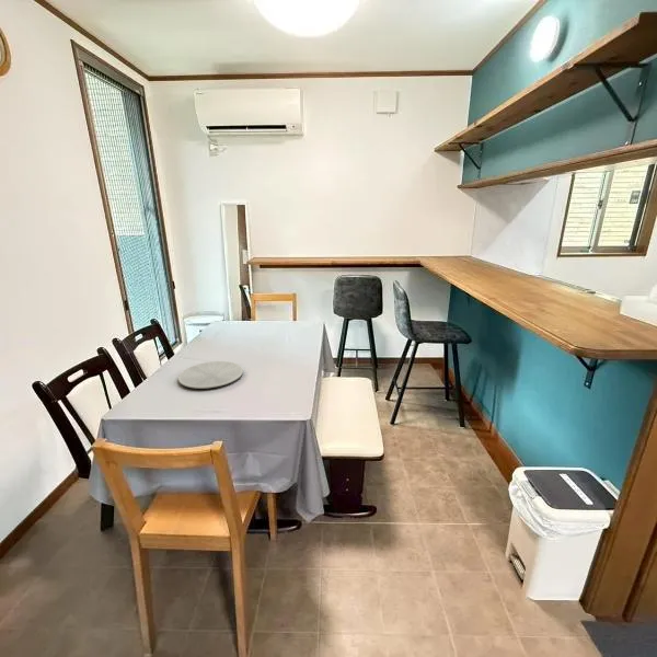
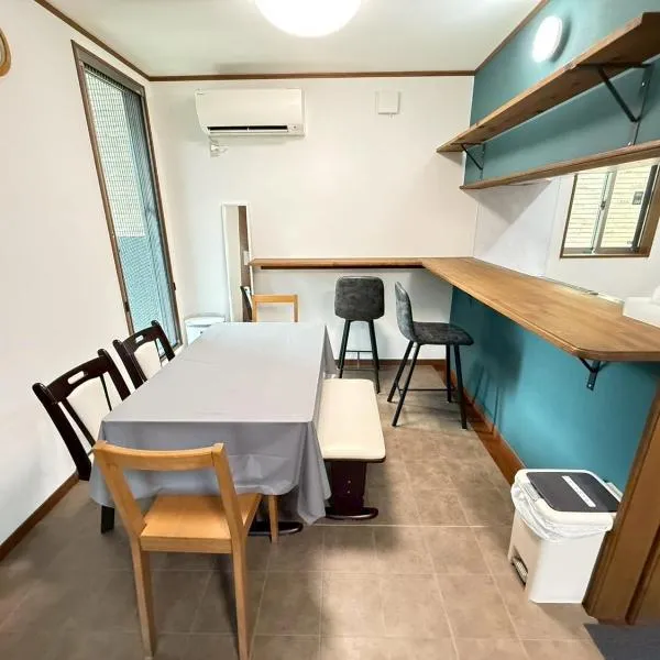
- plate (211, 374)
